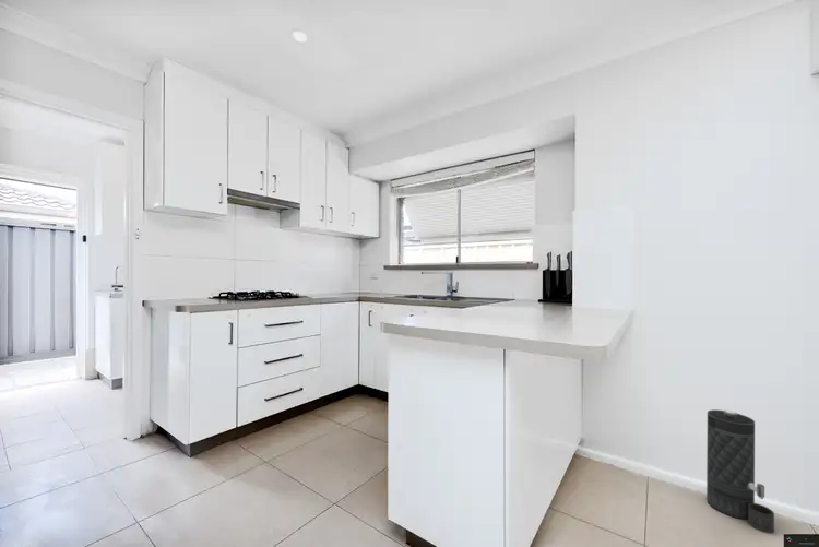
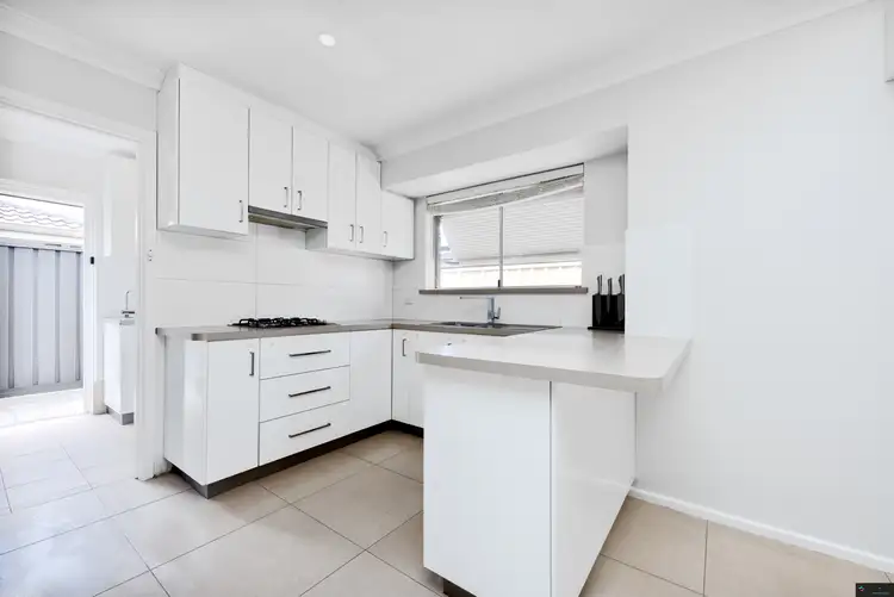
- canister (737, 463)
